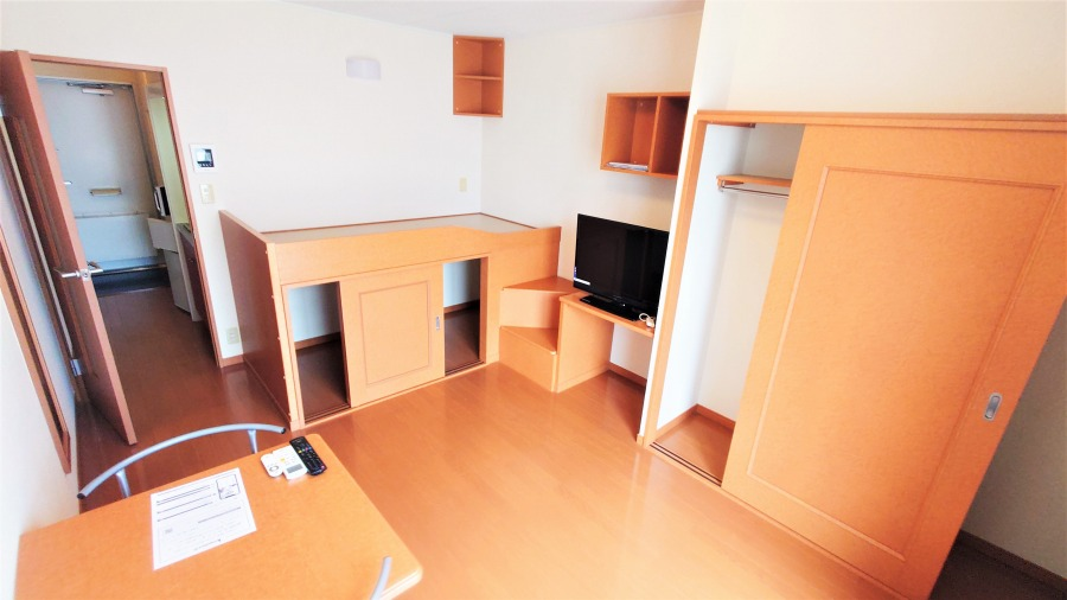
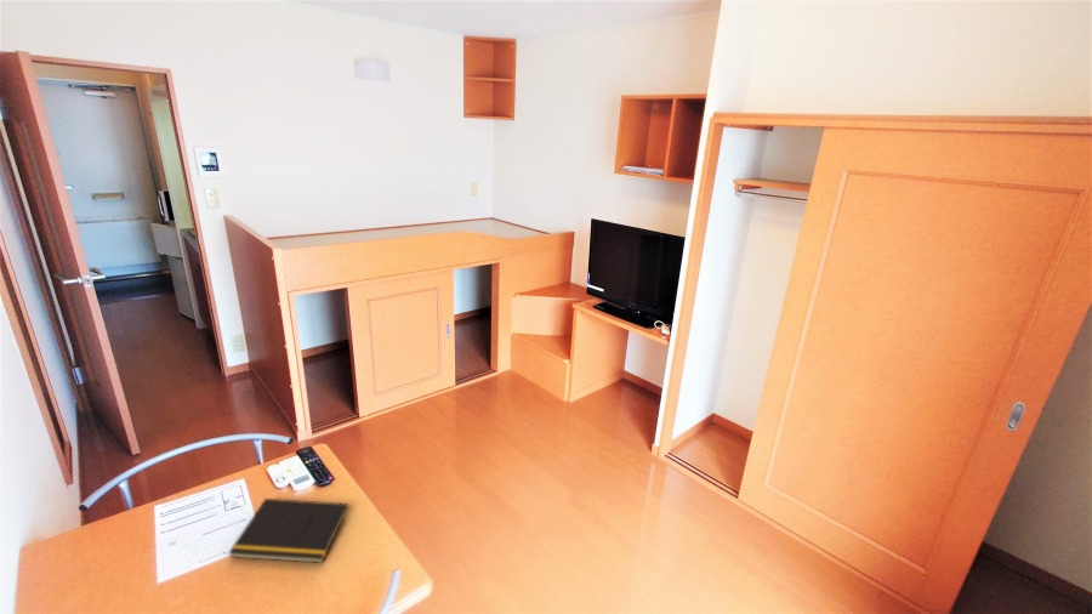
+ notepad (291, 528)
